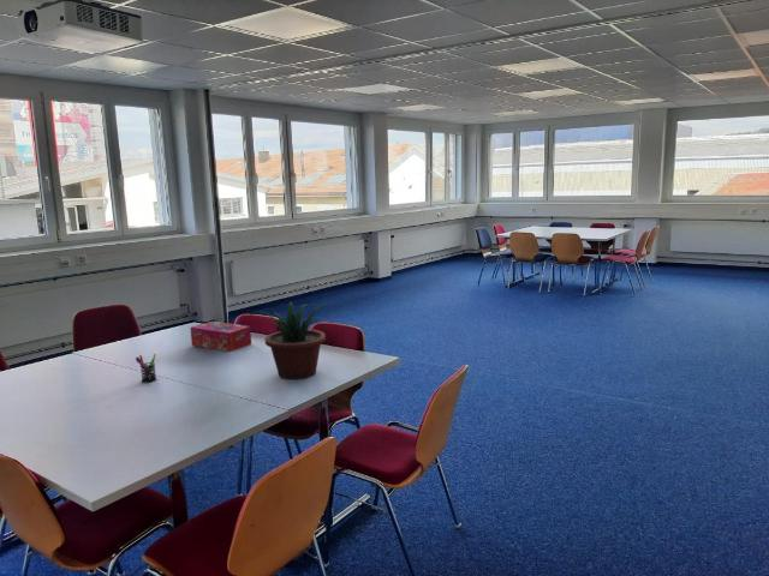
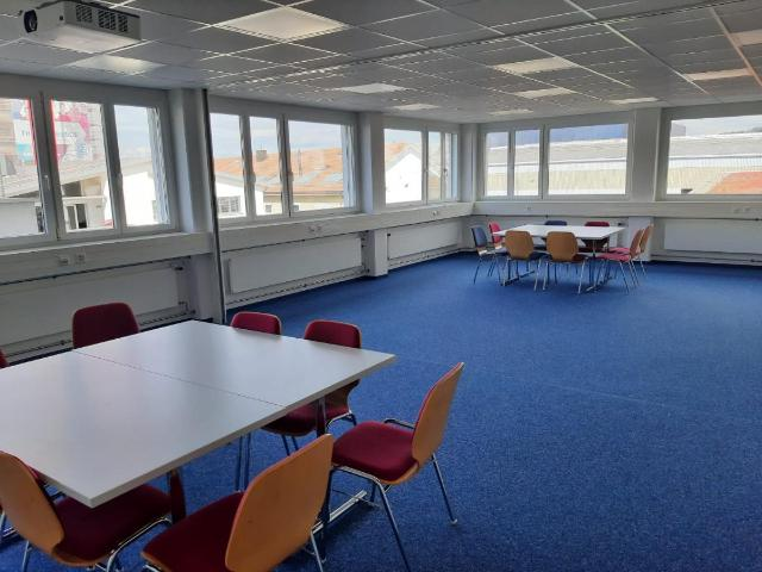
- tissue box (220, 335)
- pen holder (148, 367)
- potted plant (290, 340)
